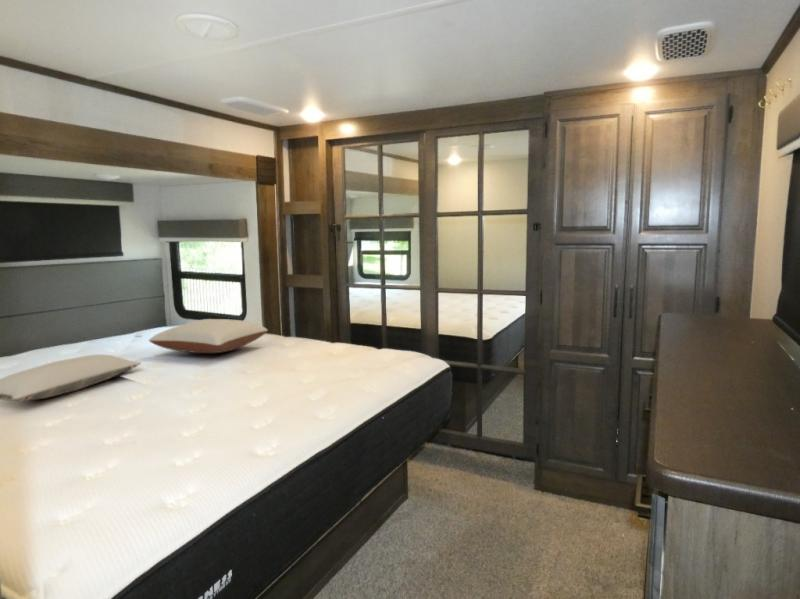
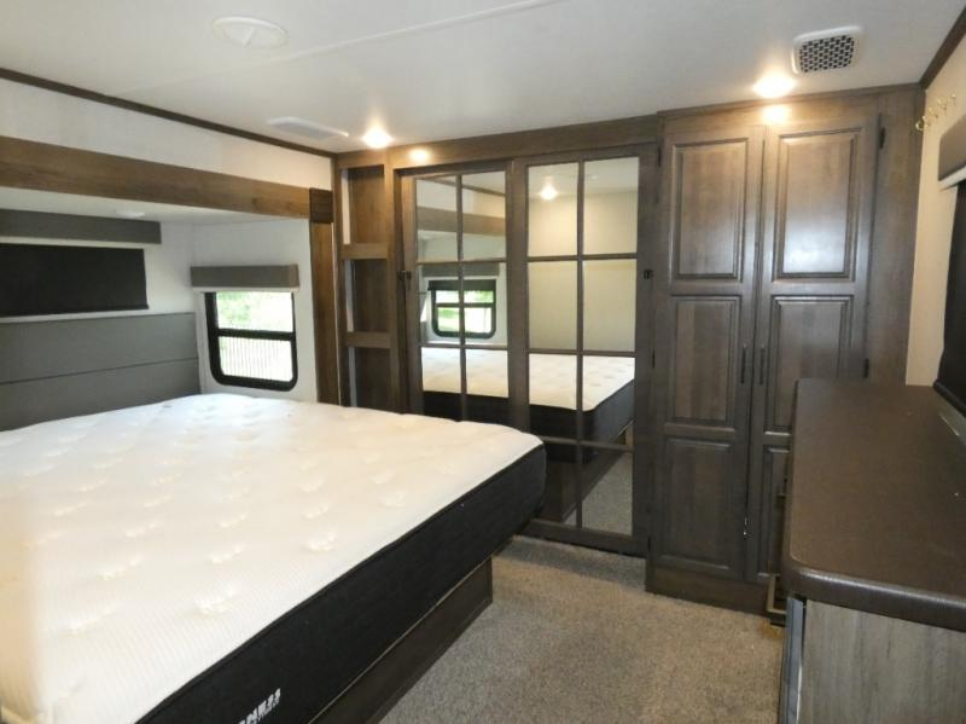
- pillow (211, 336)
- pillow (64, 375)
